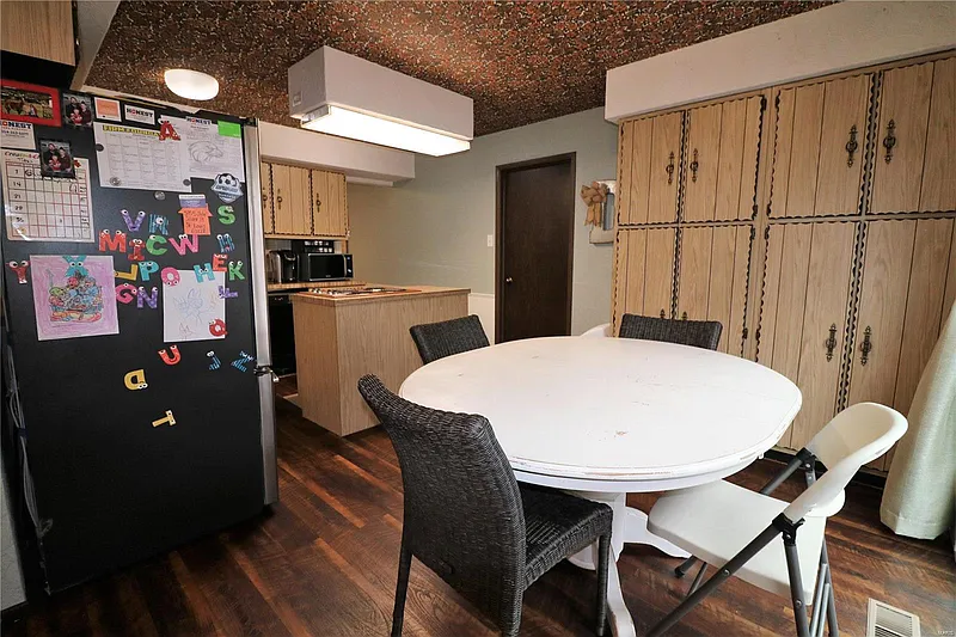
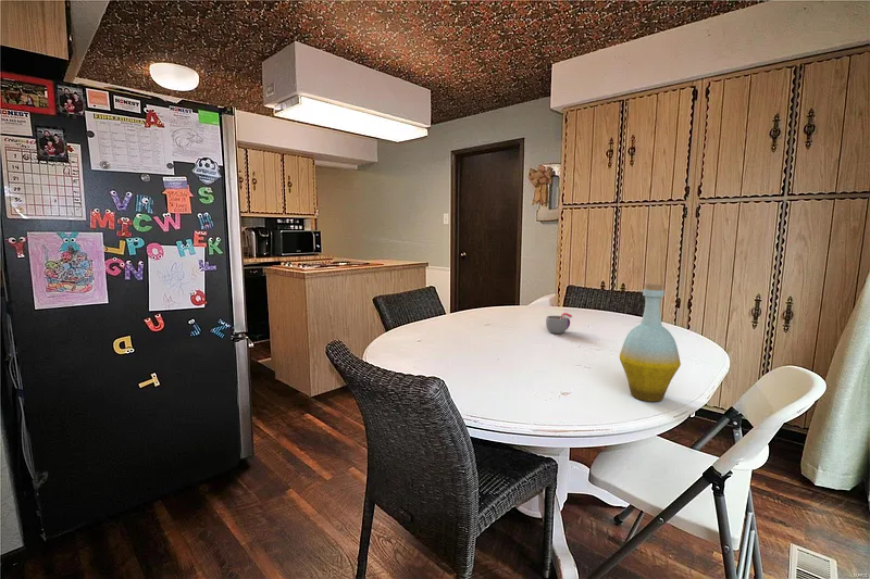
+ mug (558, 322)
+ bottle (649, 340)
